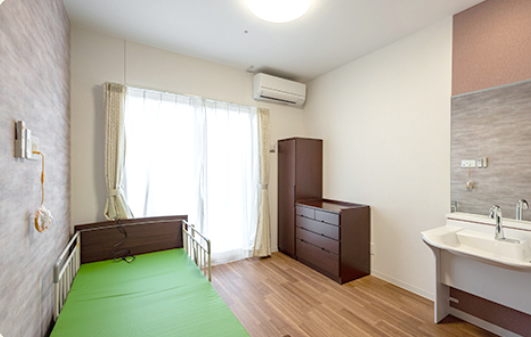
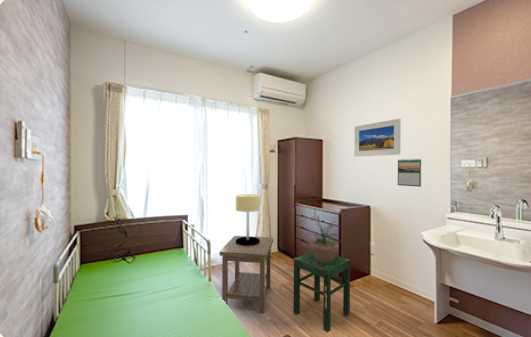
+ calendar (408, 172)
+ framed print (375, 139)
+ side table (248, 273)
+ table lamp (247, 218)
+ stool (319, 286)
+ potted plant (322, 237)
